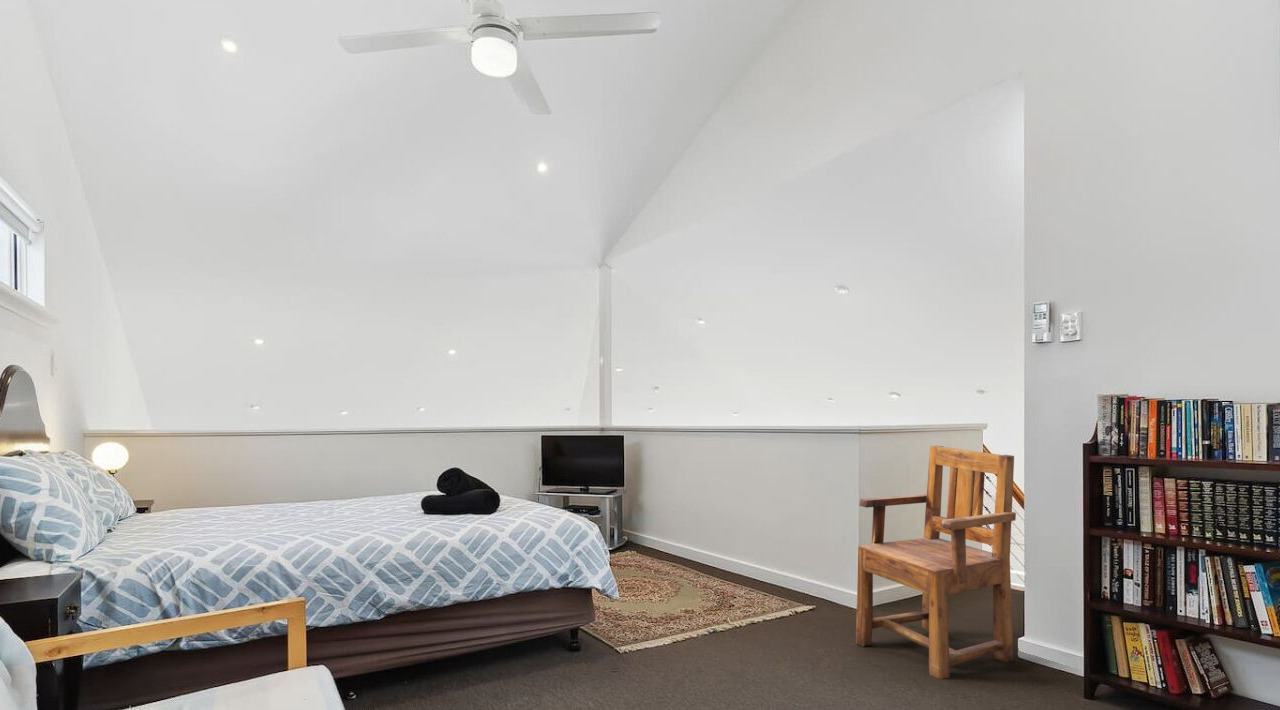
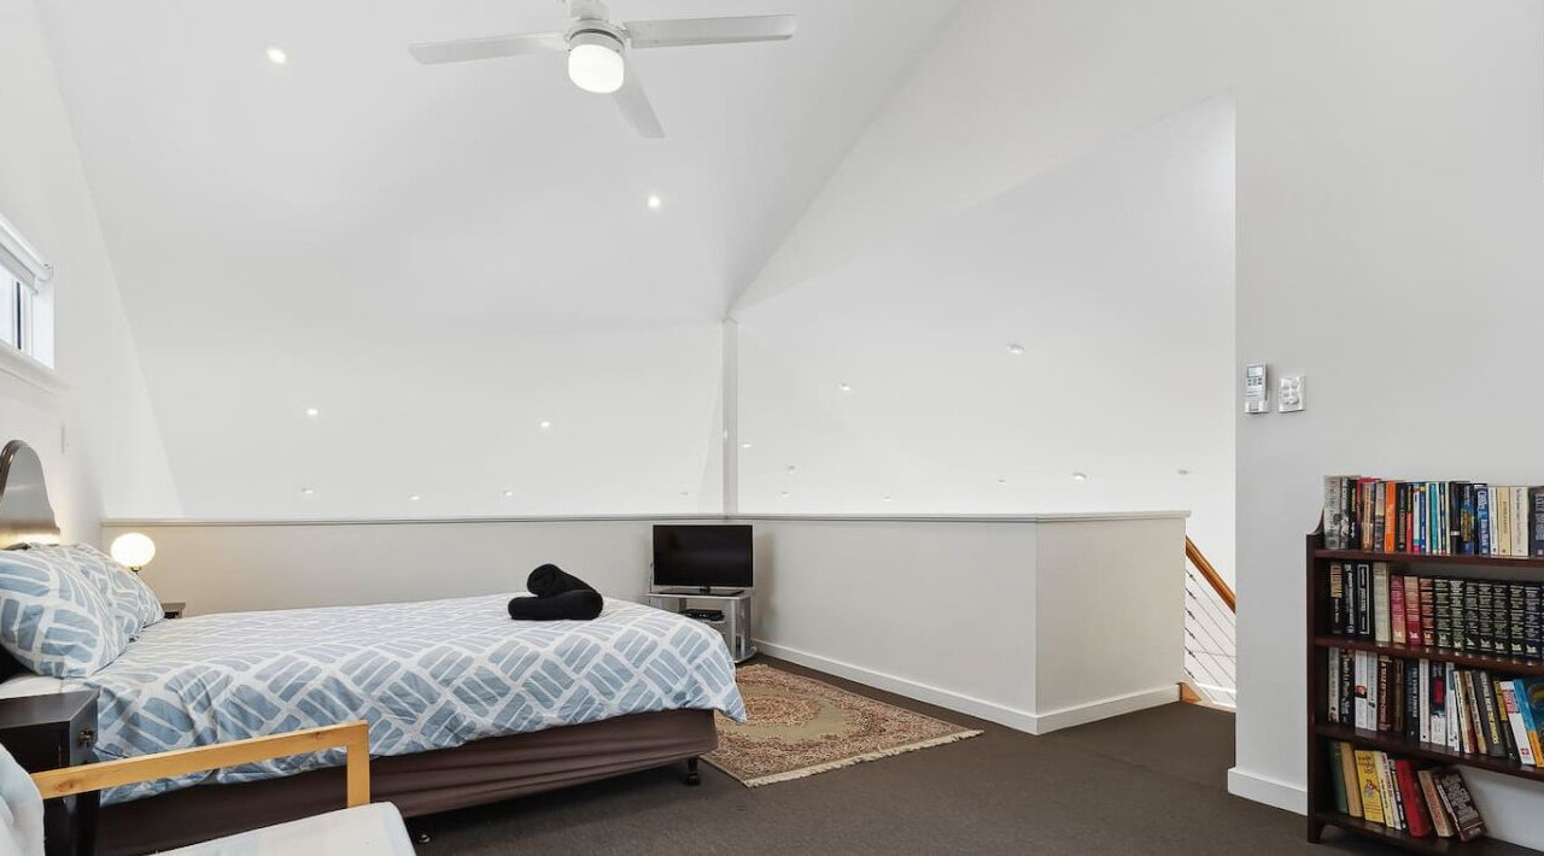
- armchair (935, 552)
